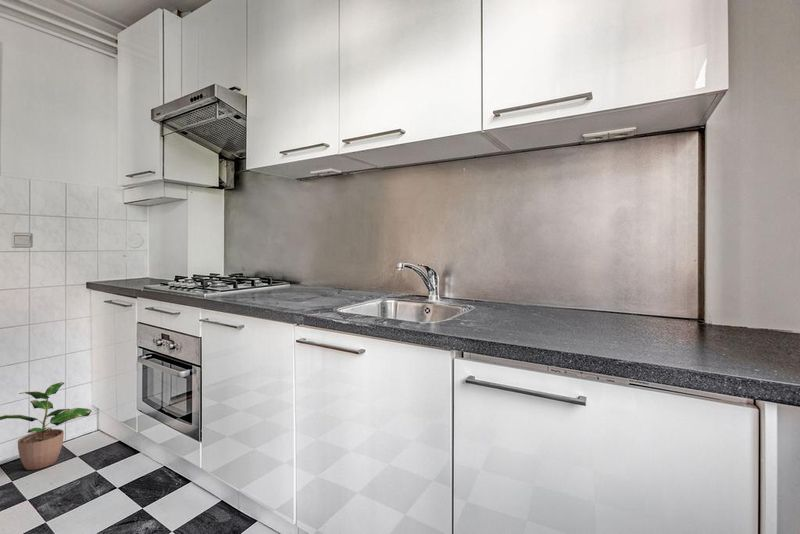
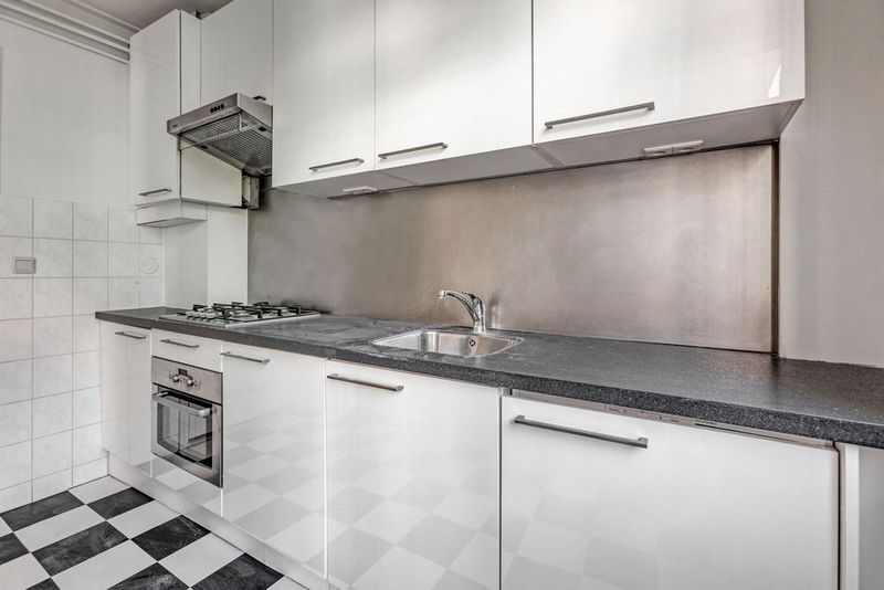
- potted plant (42, 423)
